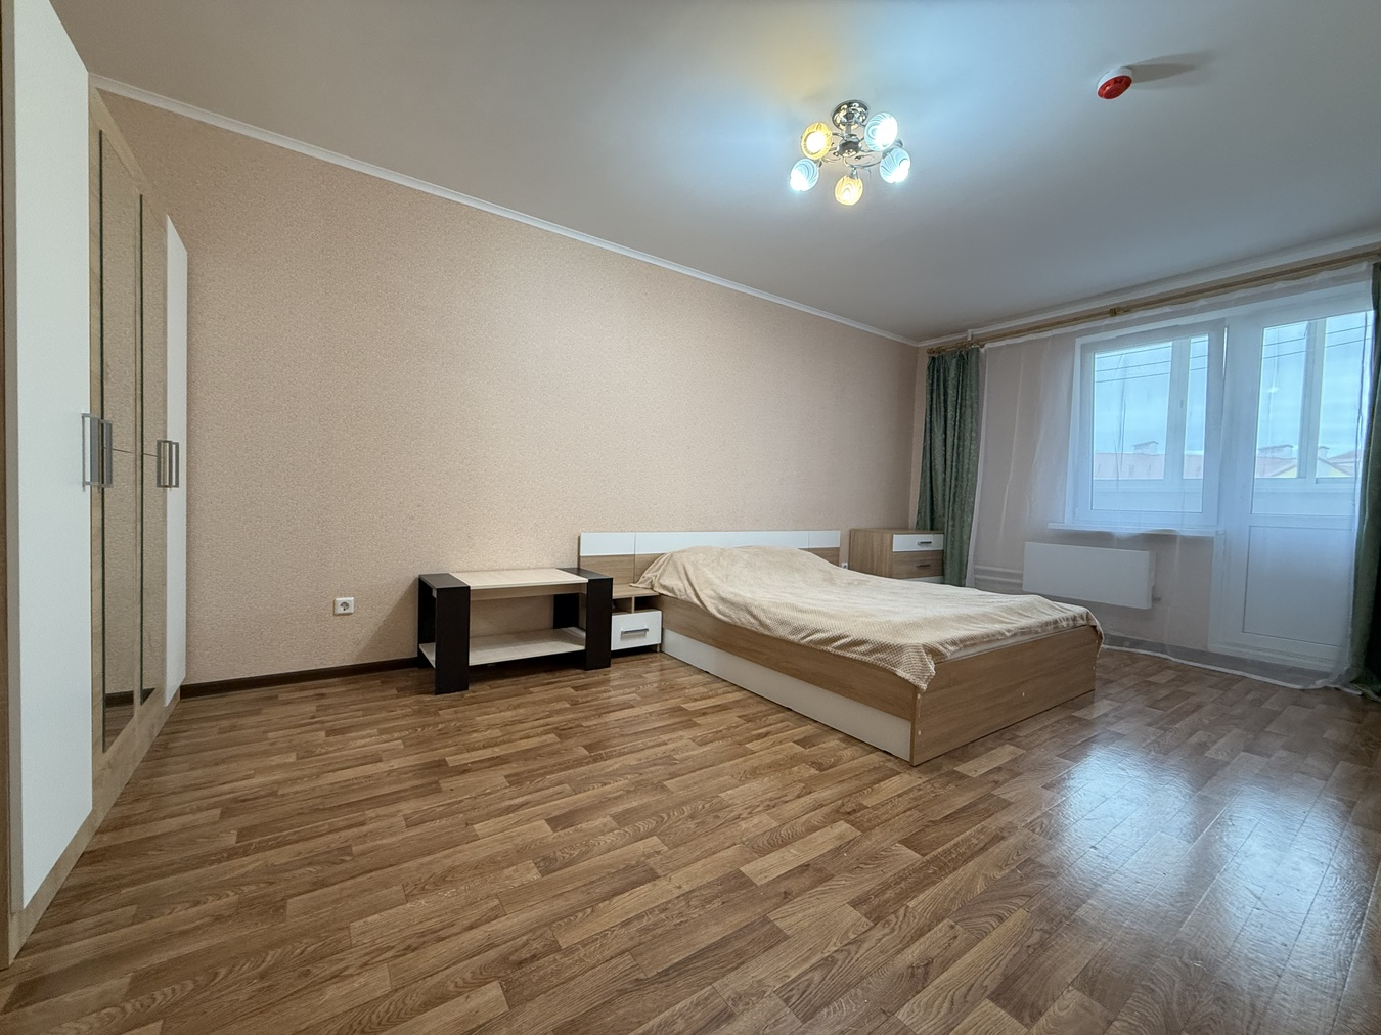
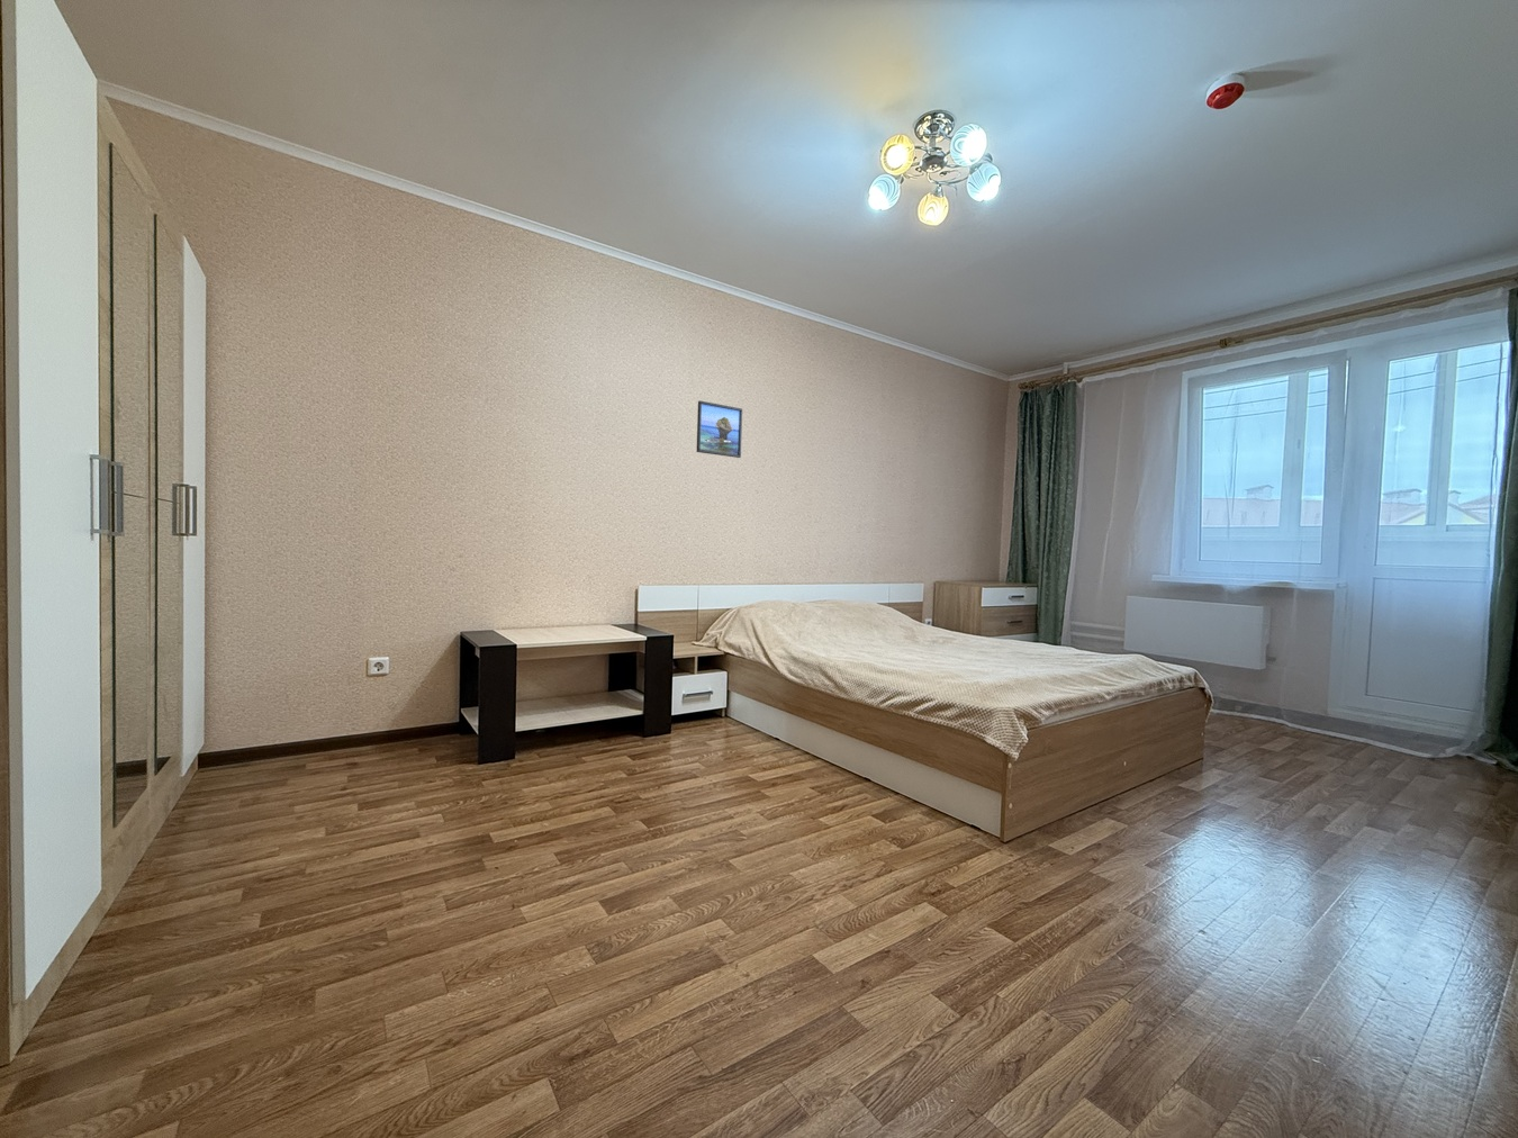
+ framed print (720, 429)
